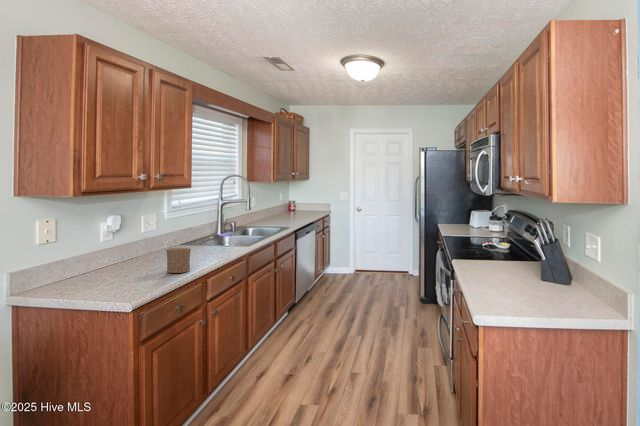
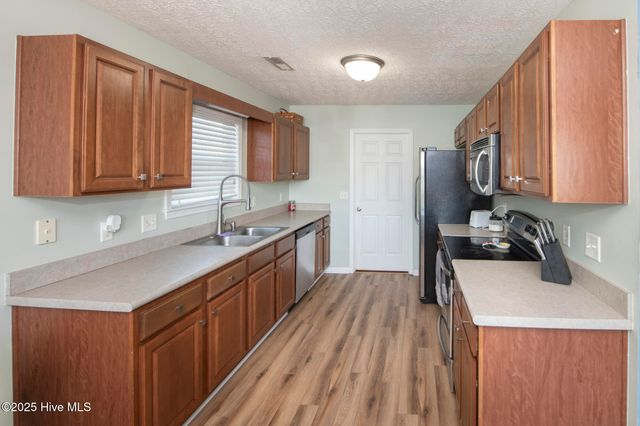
- cup (178, 260)
